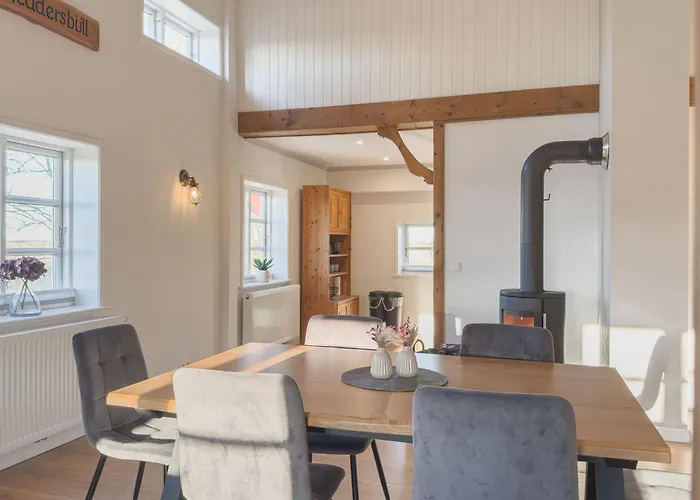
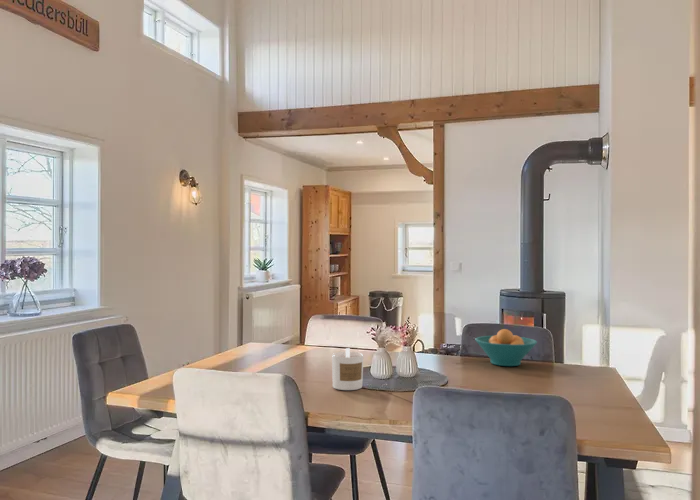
+ fruit bowl (505, 346)
+ candle (347, 367)
